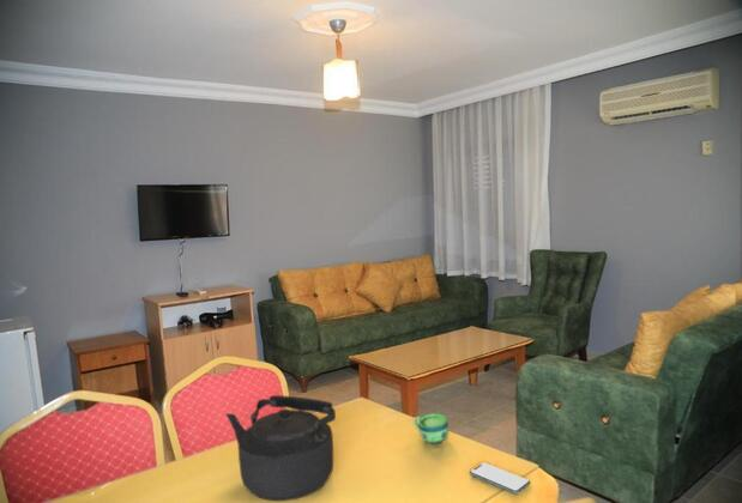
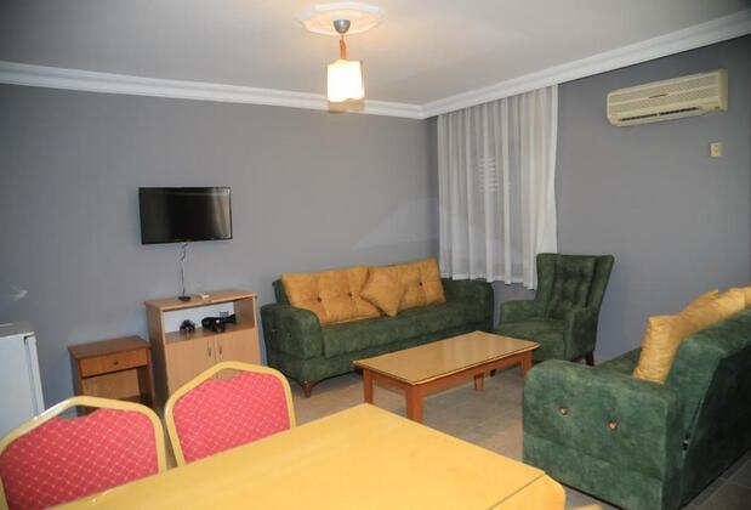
- cup (429, 429)
- smartphone (499, 477)
- kettle (284, 443)
